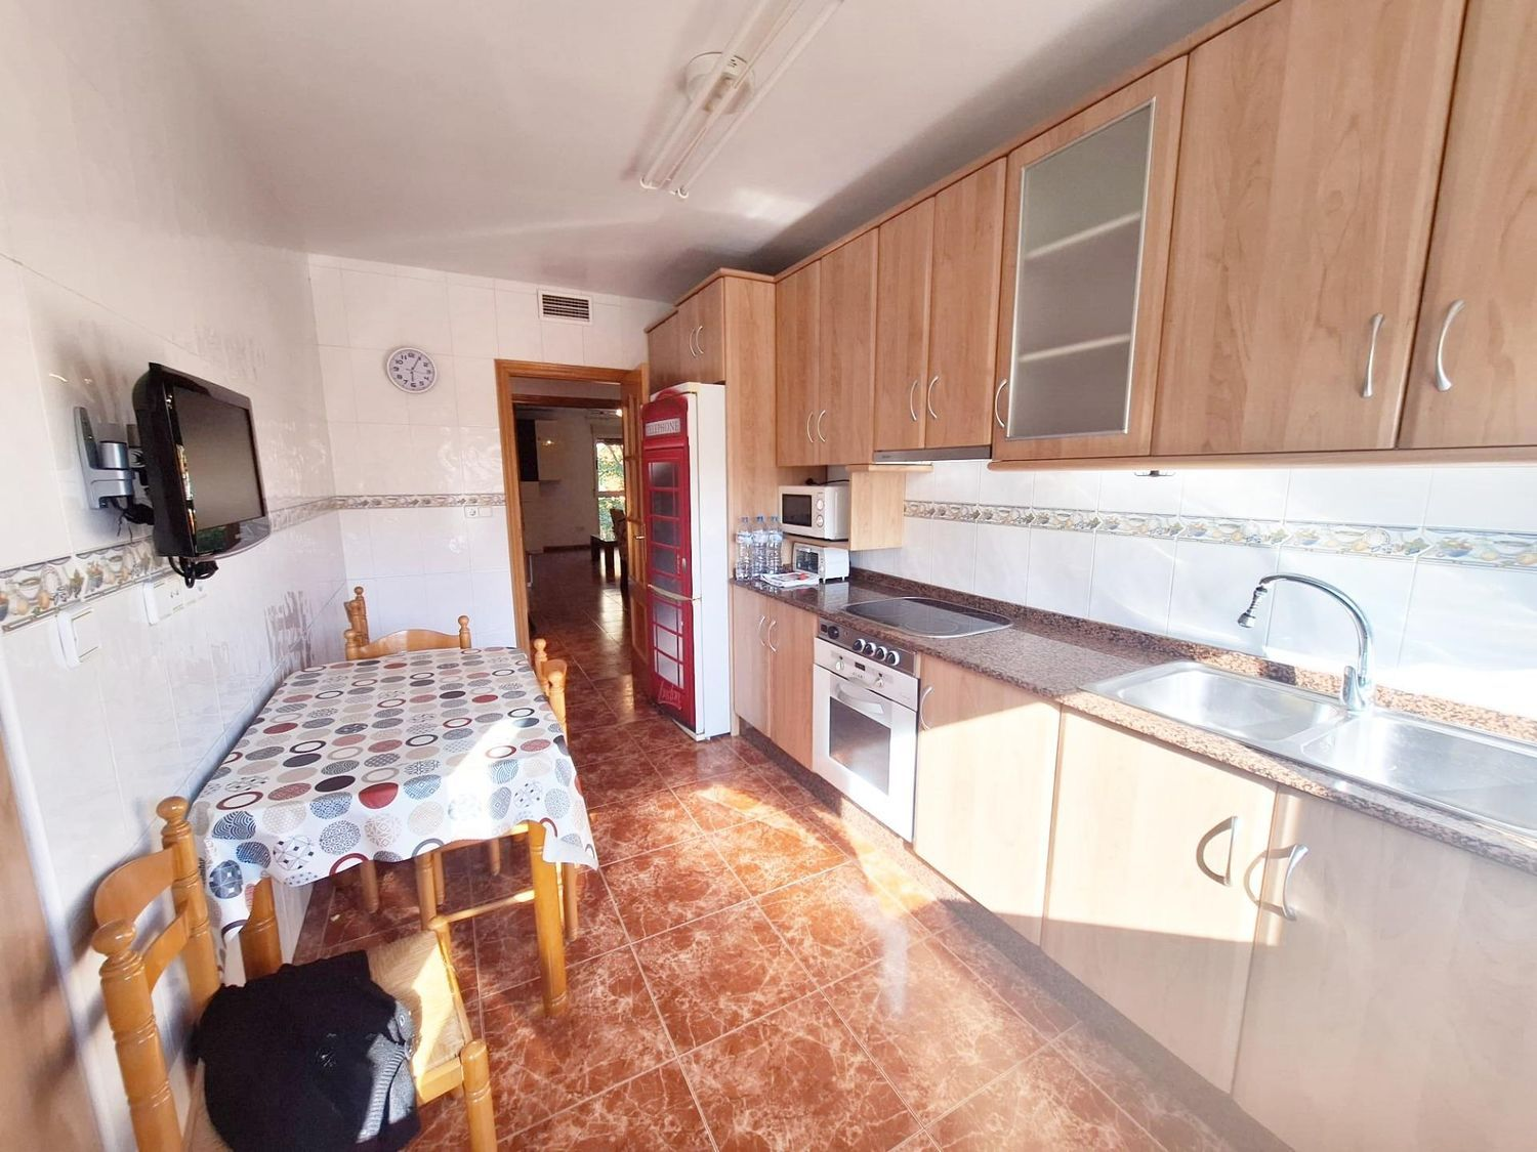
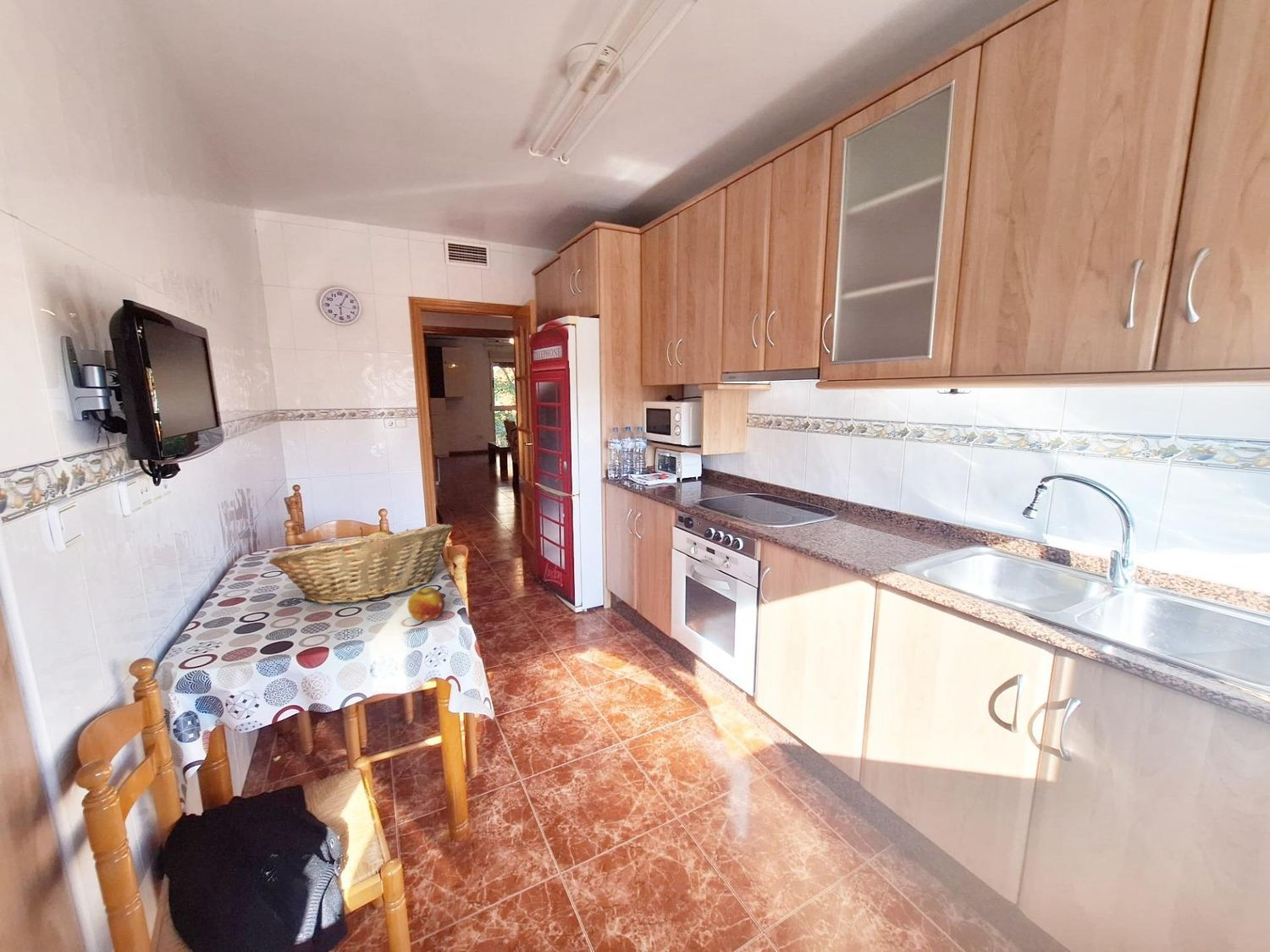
+ fruit (427, 603)
+ fruit basket (369, 555)
